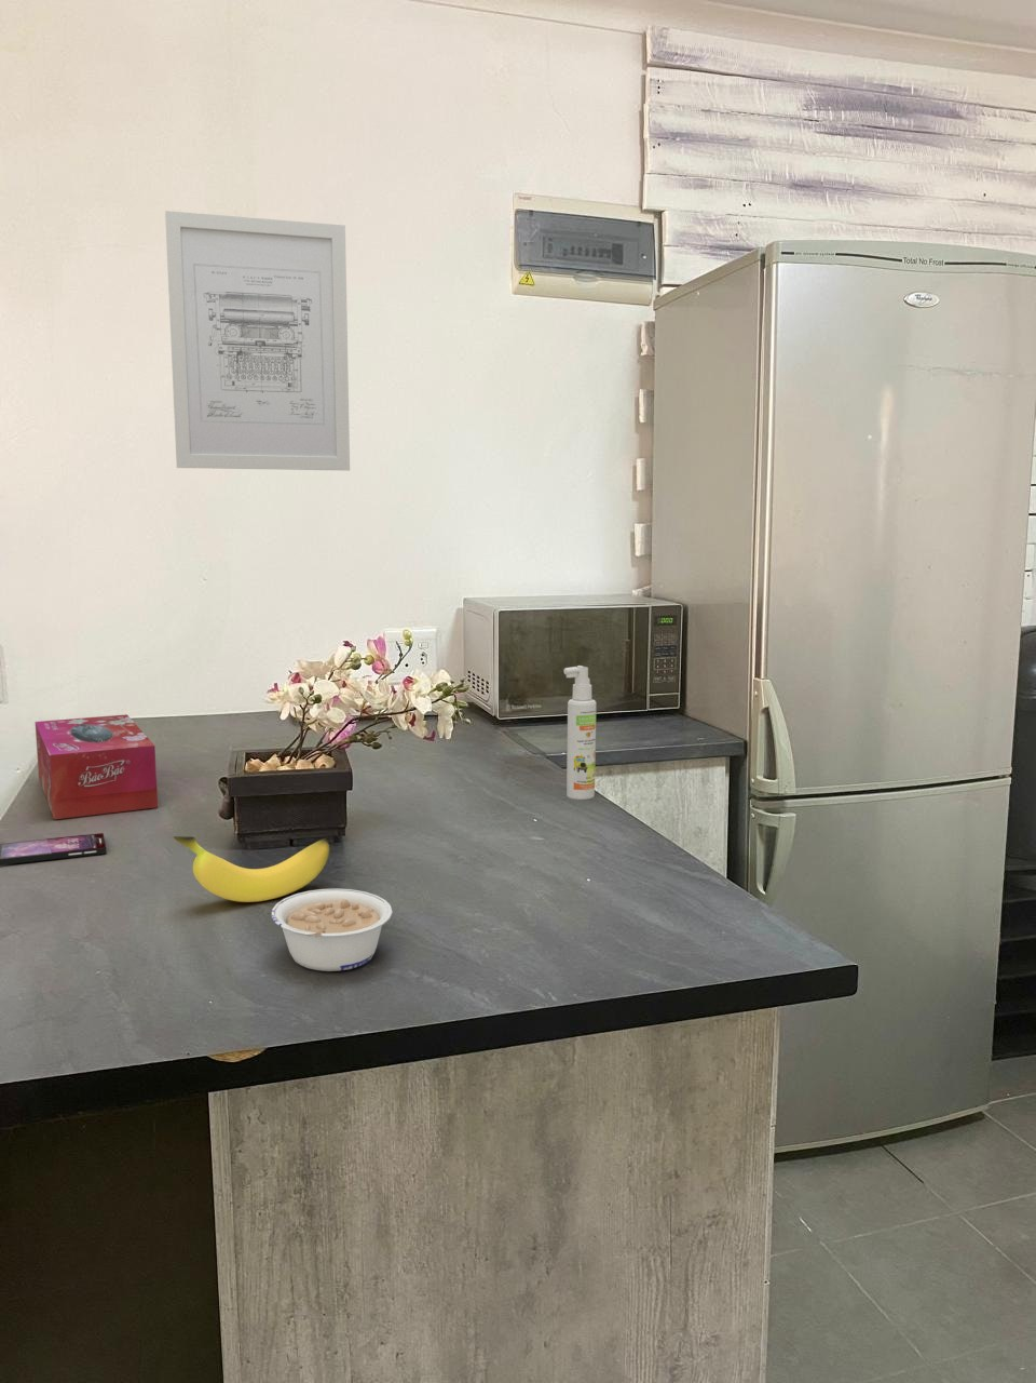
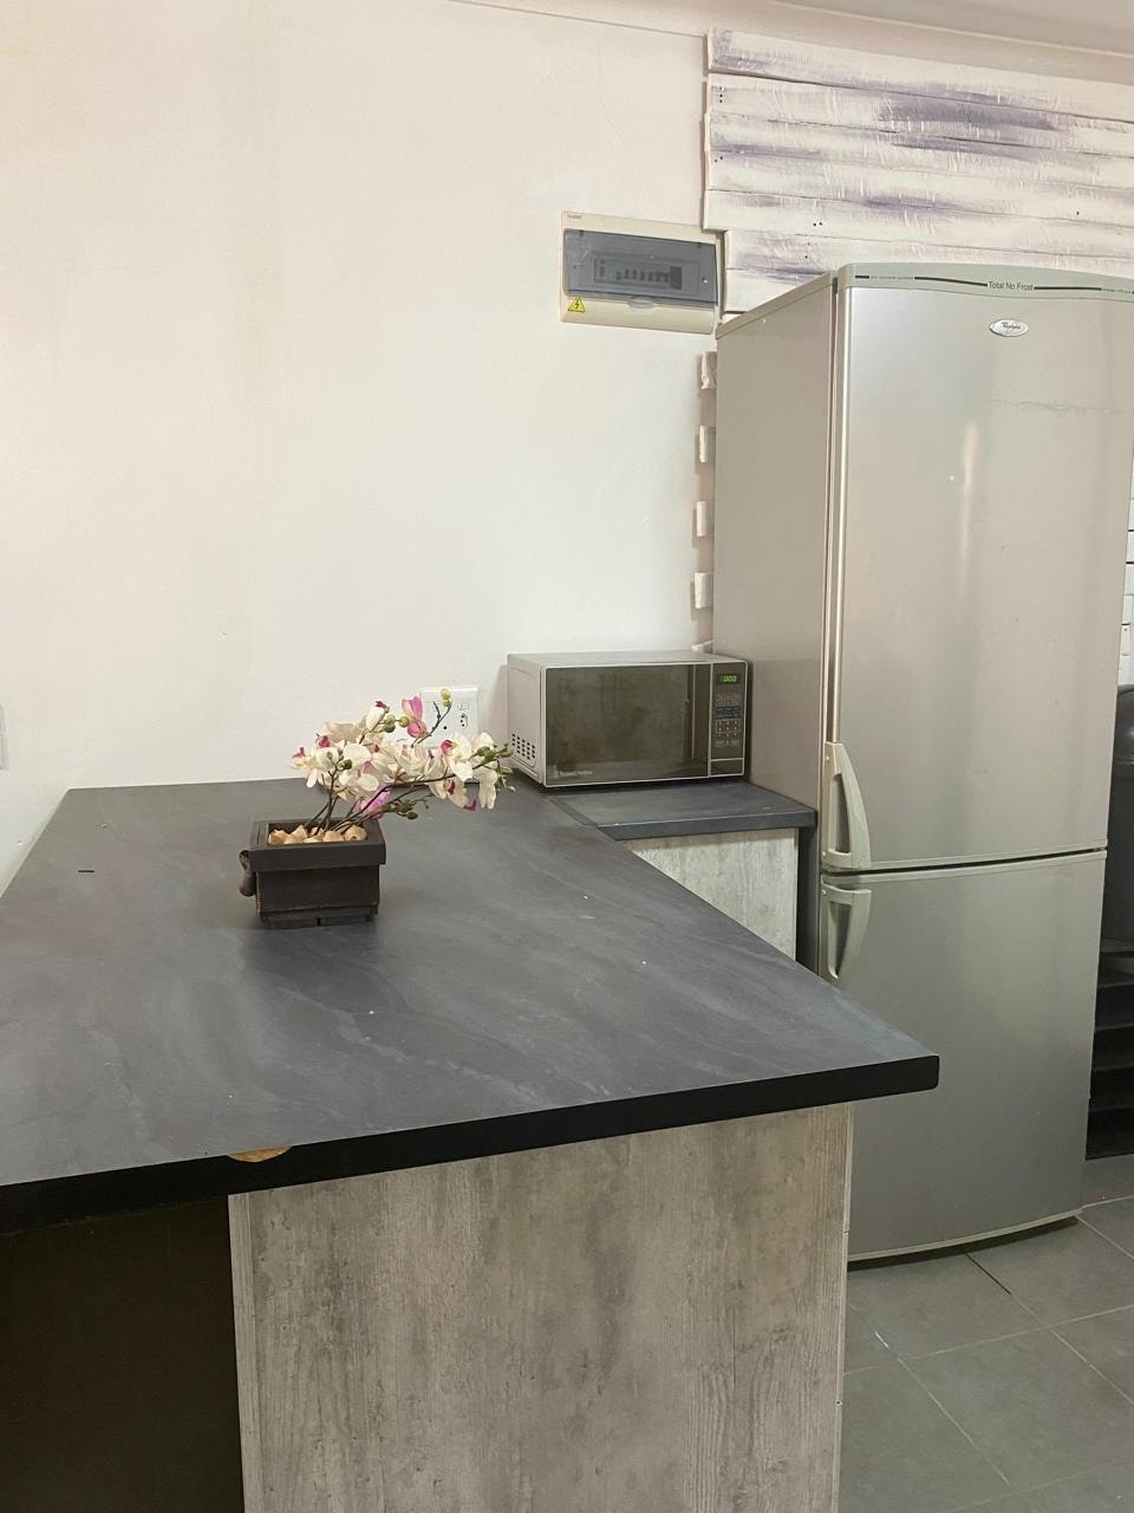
- tissue box (92, 761)
- wall art (260, 346)
- spray bottle (579, 733)
- smartphone (47, 848)
- legume (333, 929)
- banana (255, 869)
